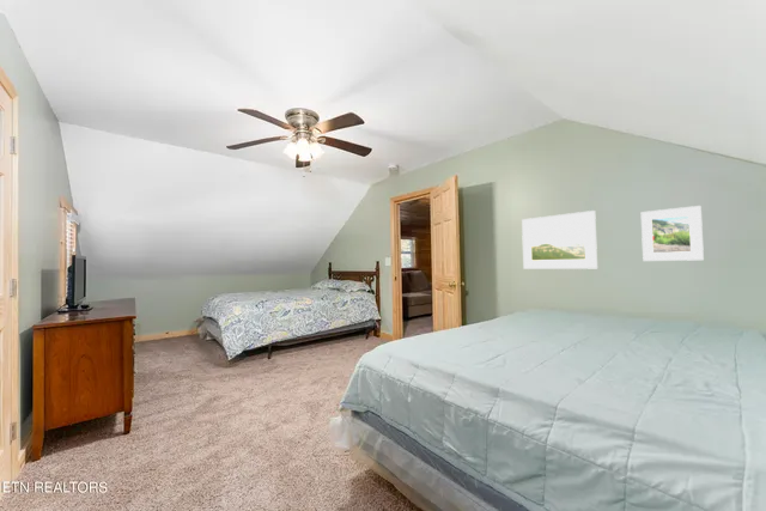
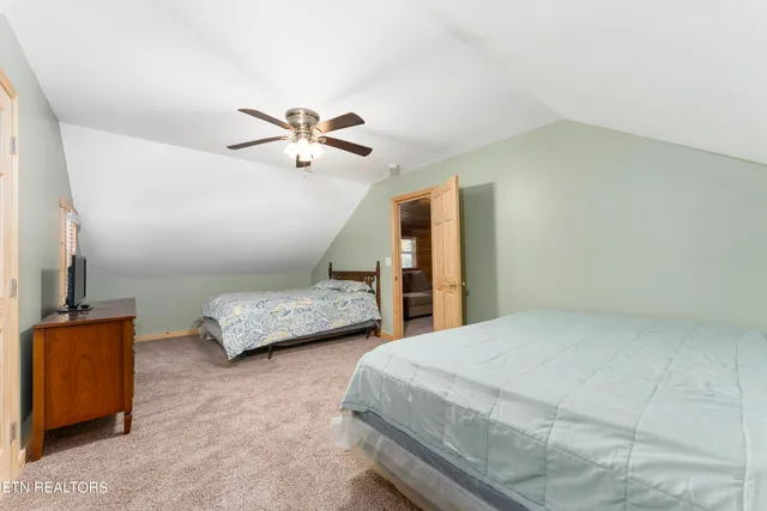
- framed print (670, 235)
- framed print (557, 242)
